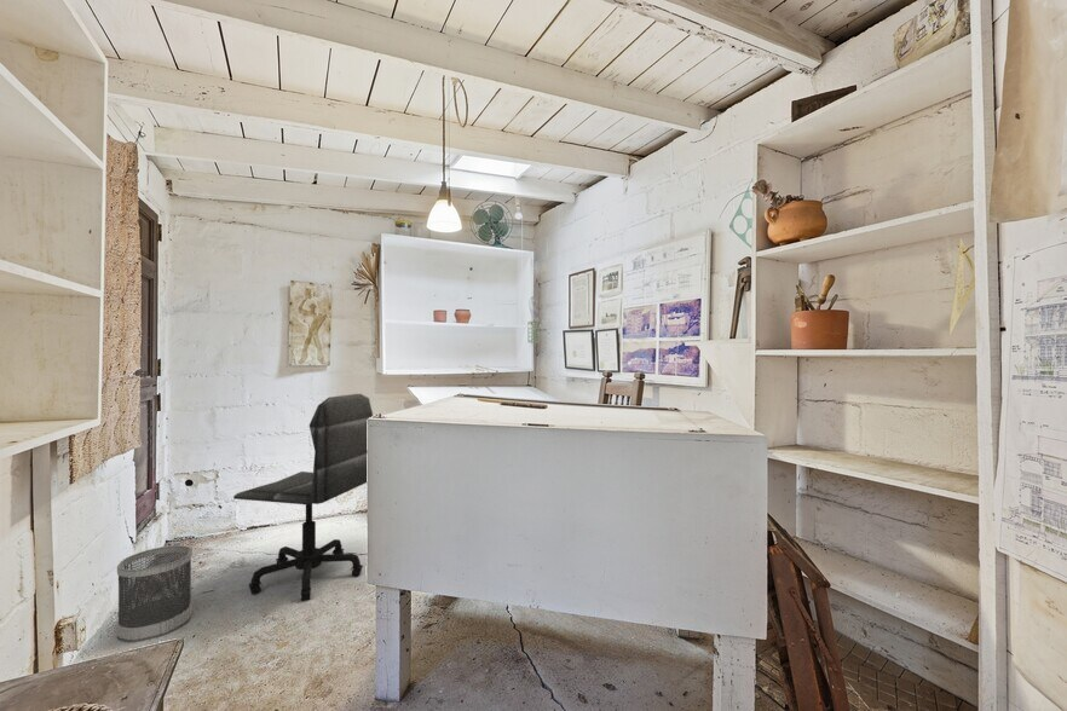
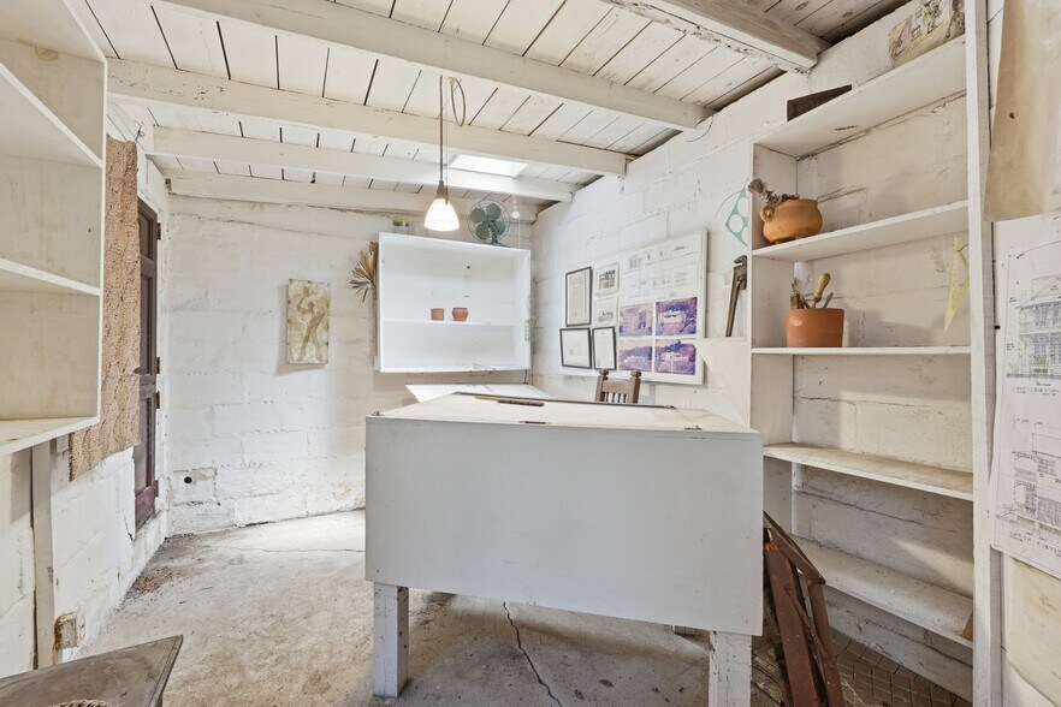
- office chair (307, 485)
- wastebasket (156, 590)
